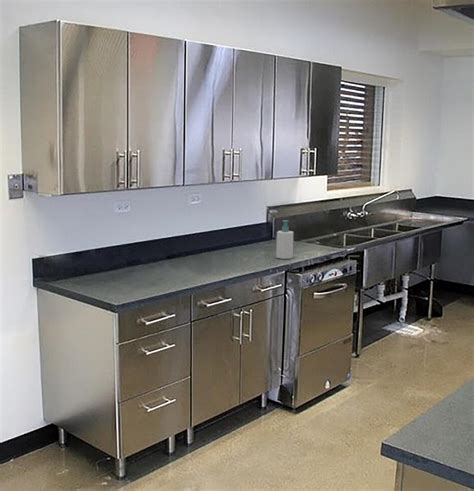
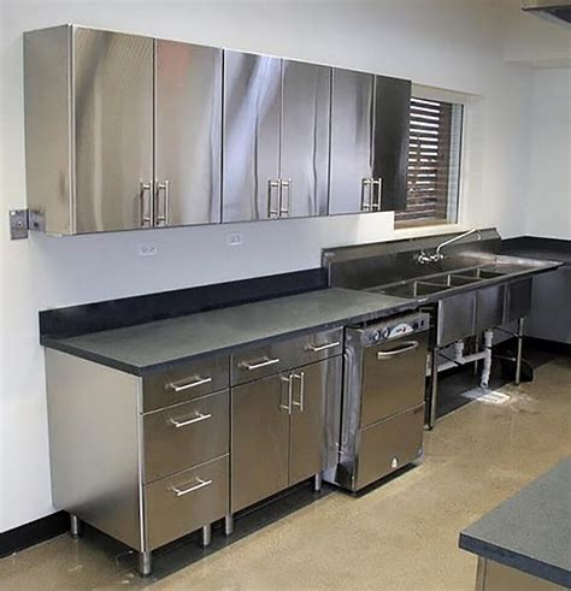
- soap bottle (285, 239)
